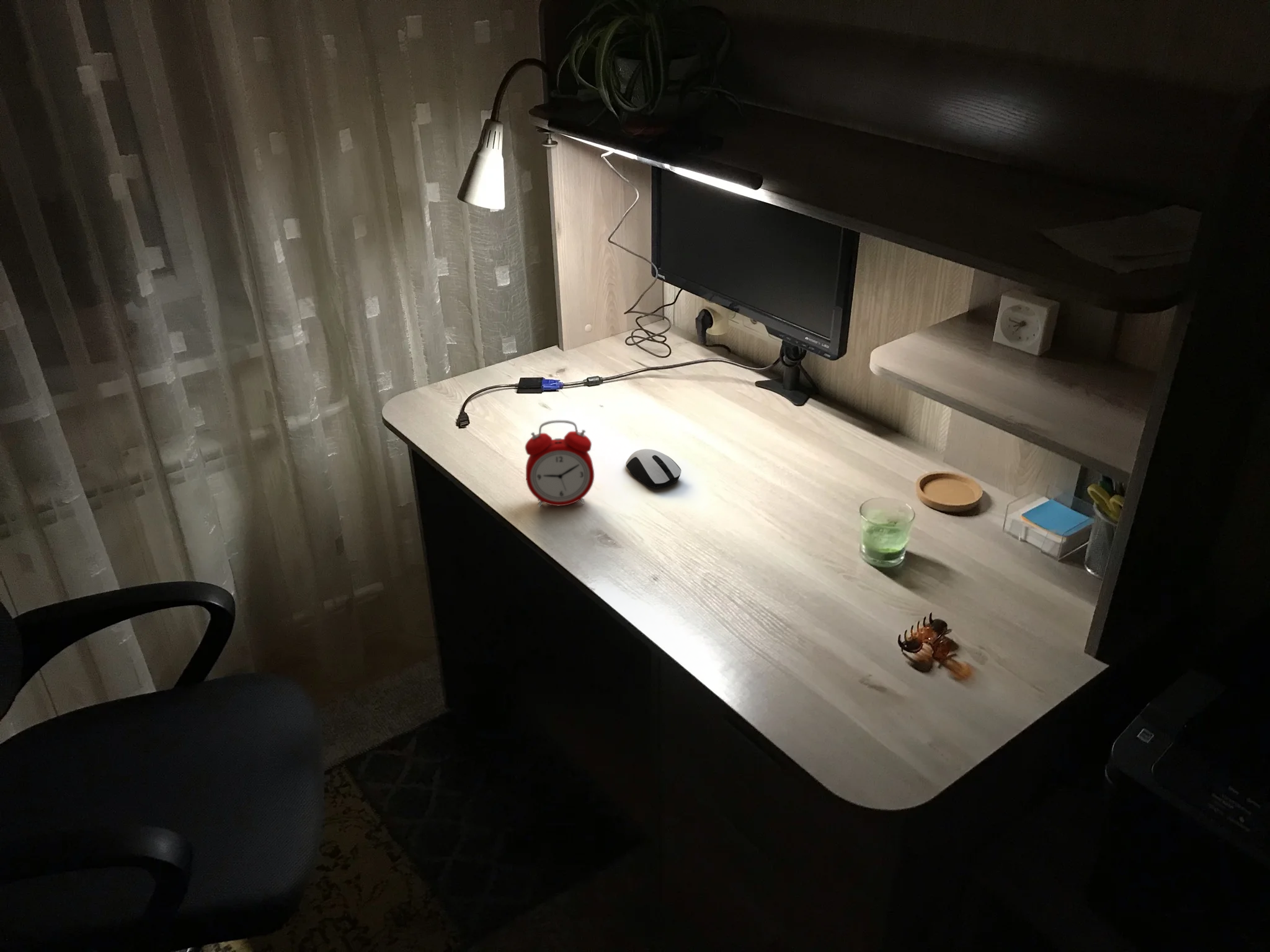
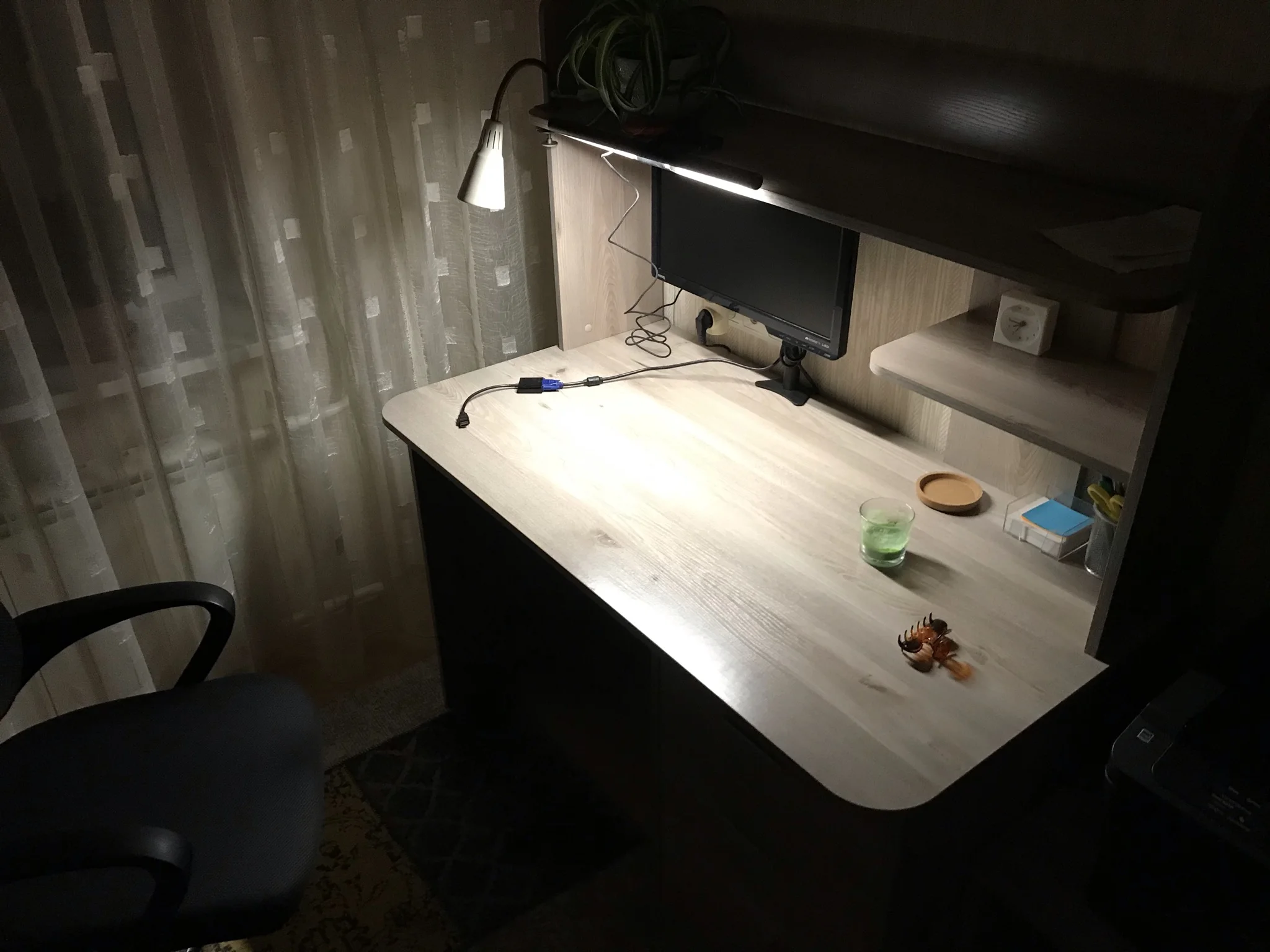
- computer mouse (652, 464)
- alarm clock (559, 462)
